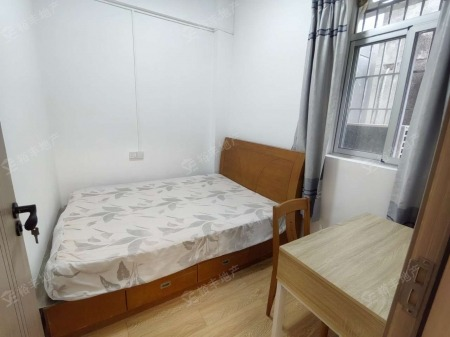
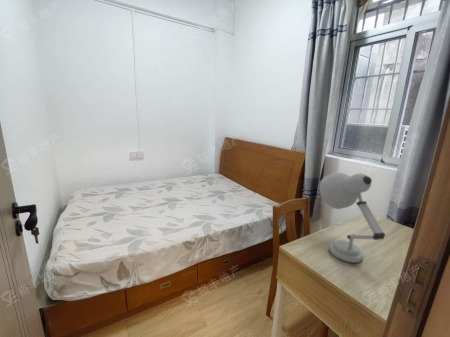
+ desk lamp (345, 207)
